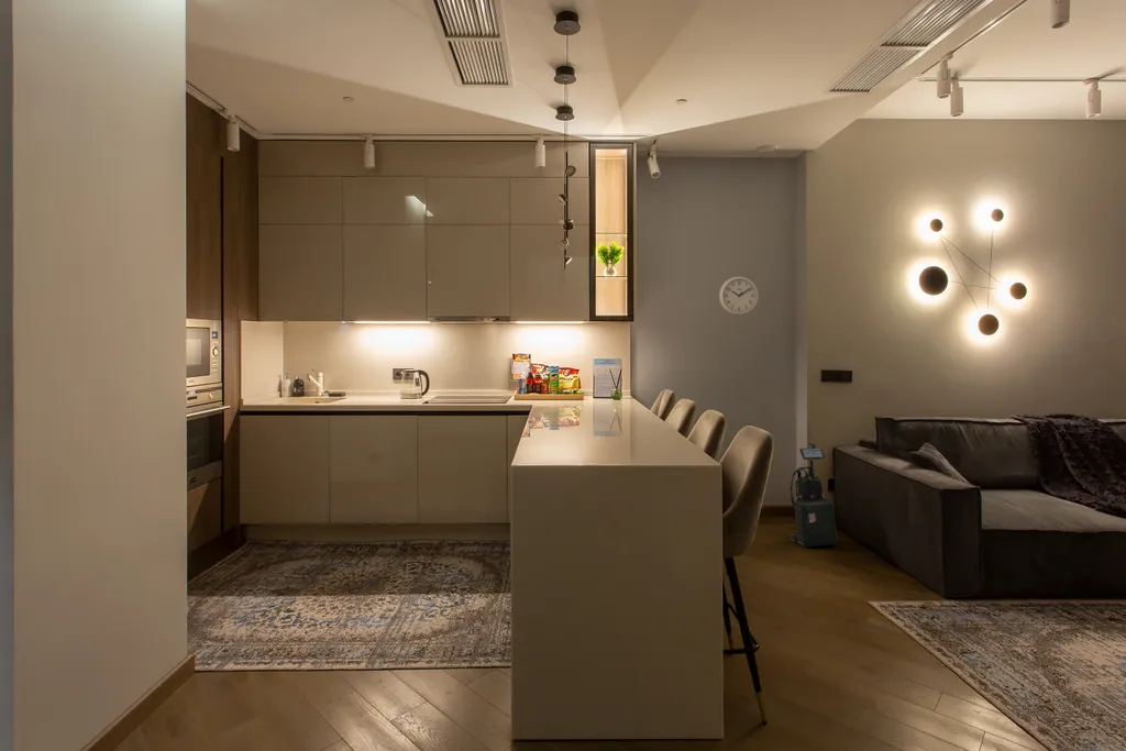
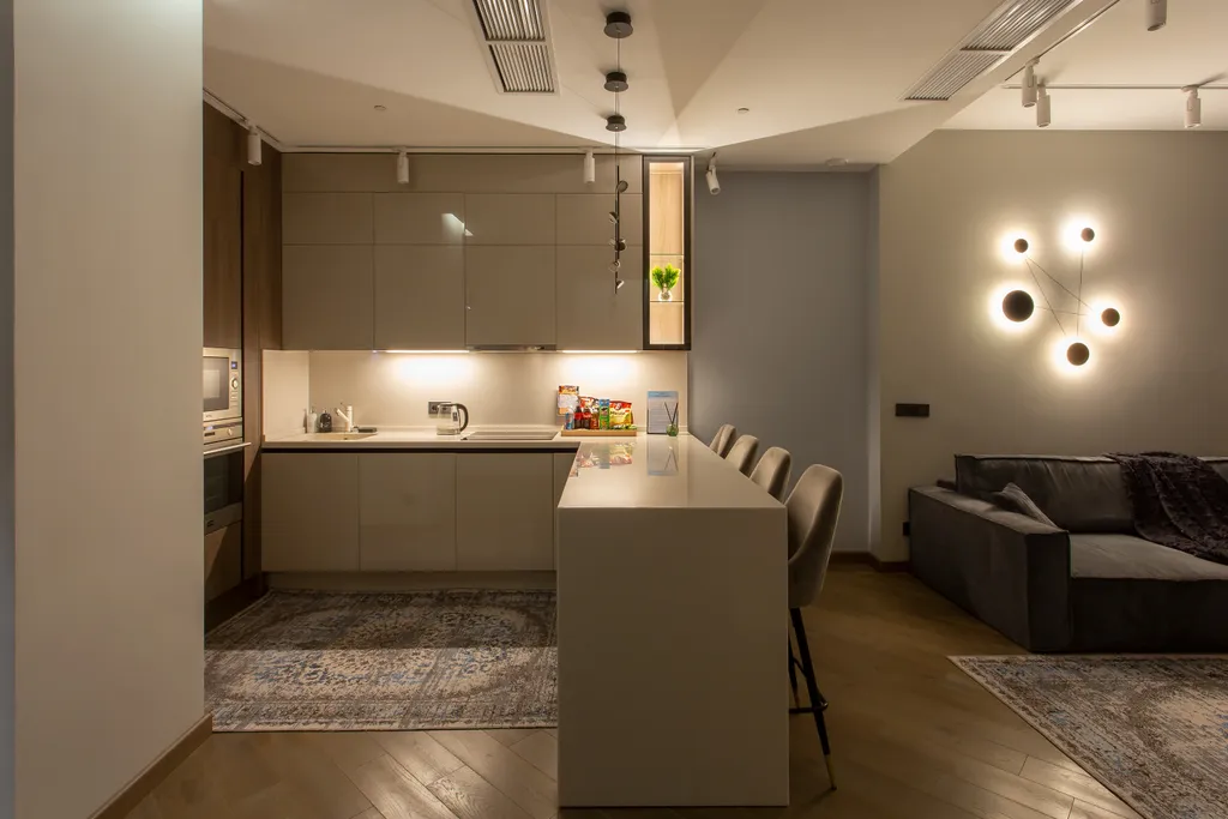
- vacuum cleaner (812, 493)
- wall clock (739, 296)
